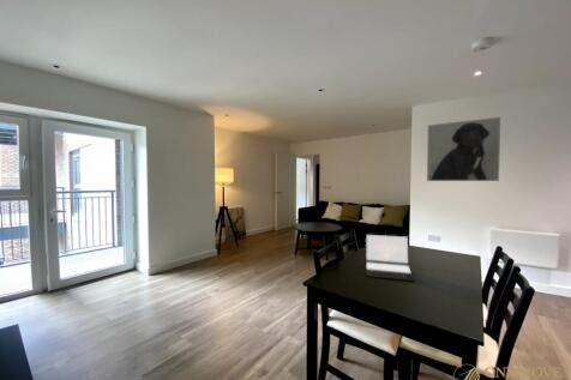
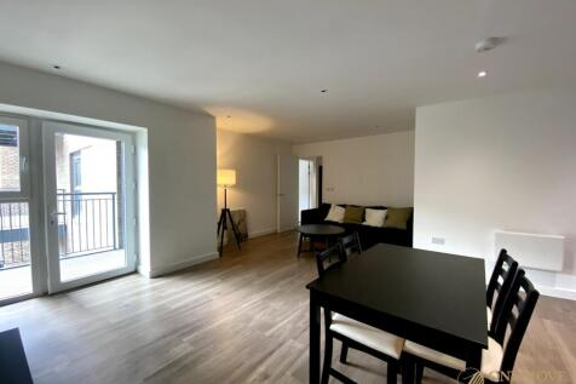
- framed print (461, 151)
- laptop (387, 255)
